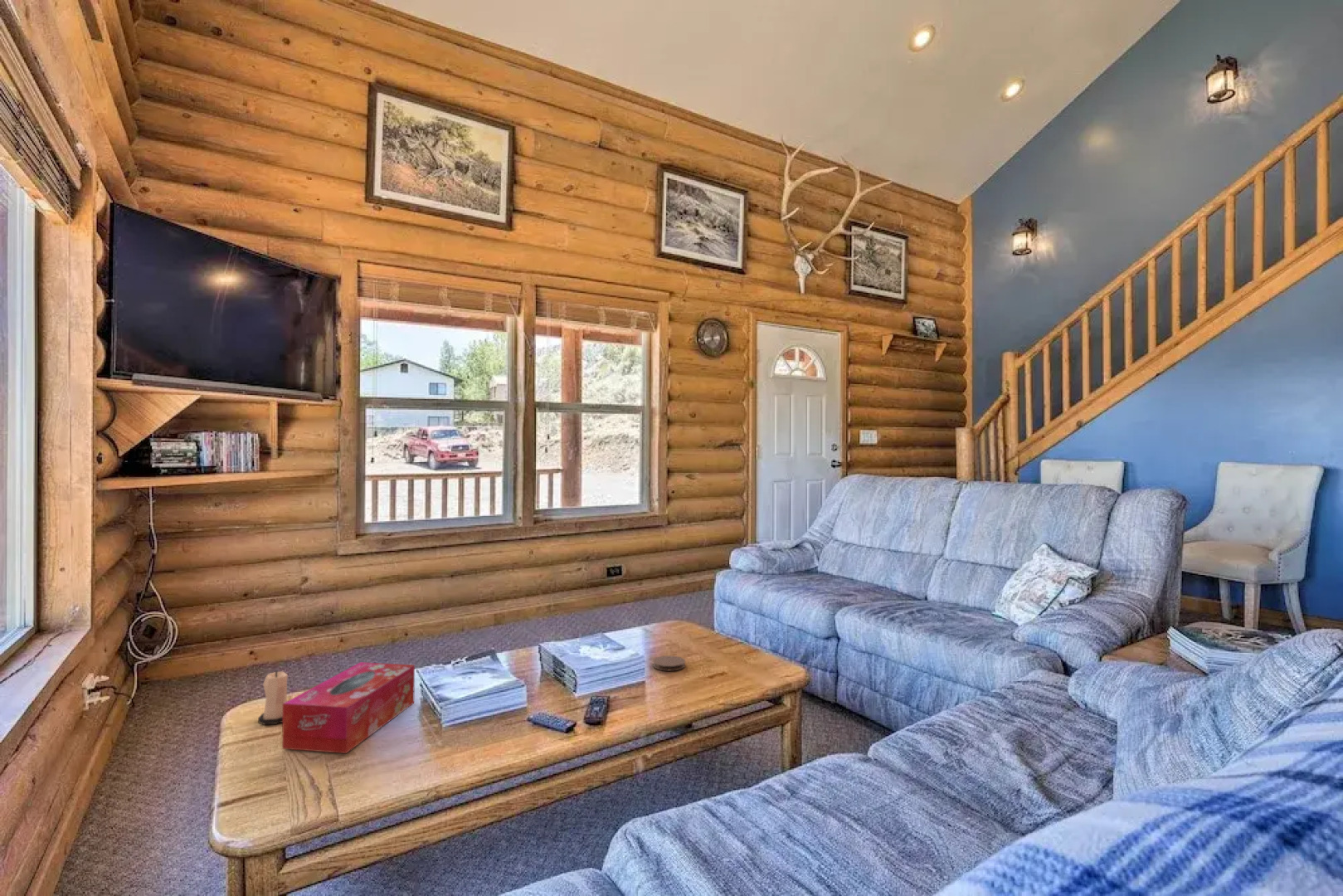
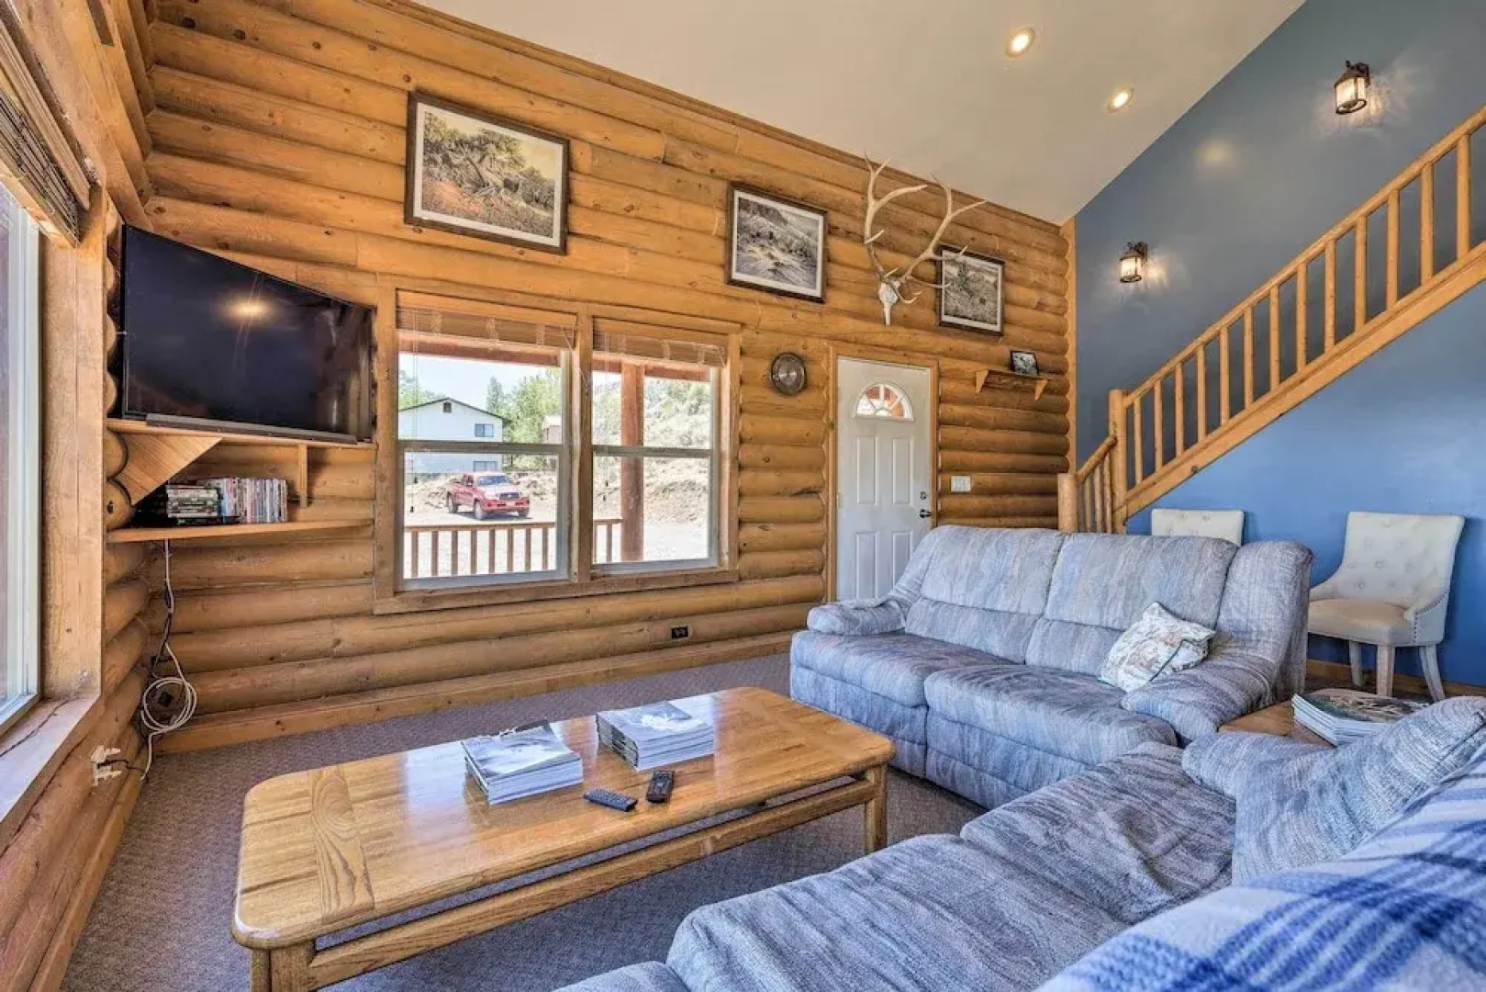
- tissue box (353, 703)
- coaster (669, 663)
- candle (275, 694)
